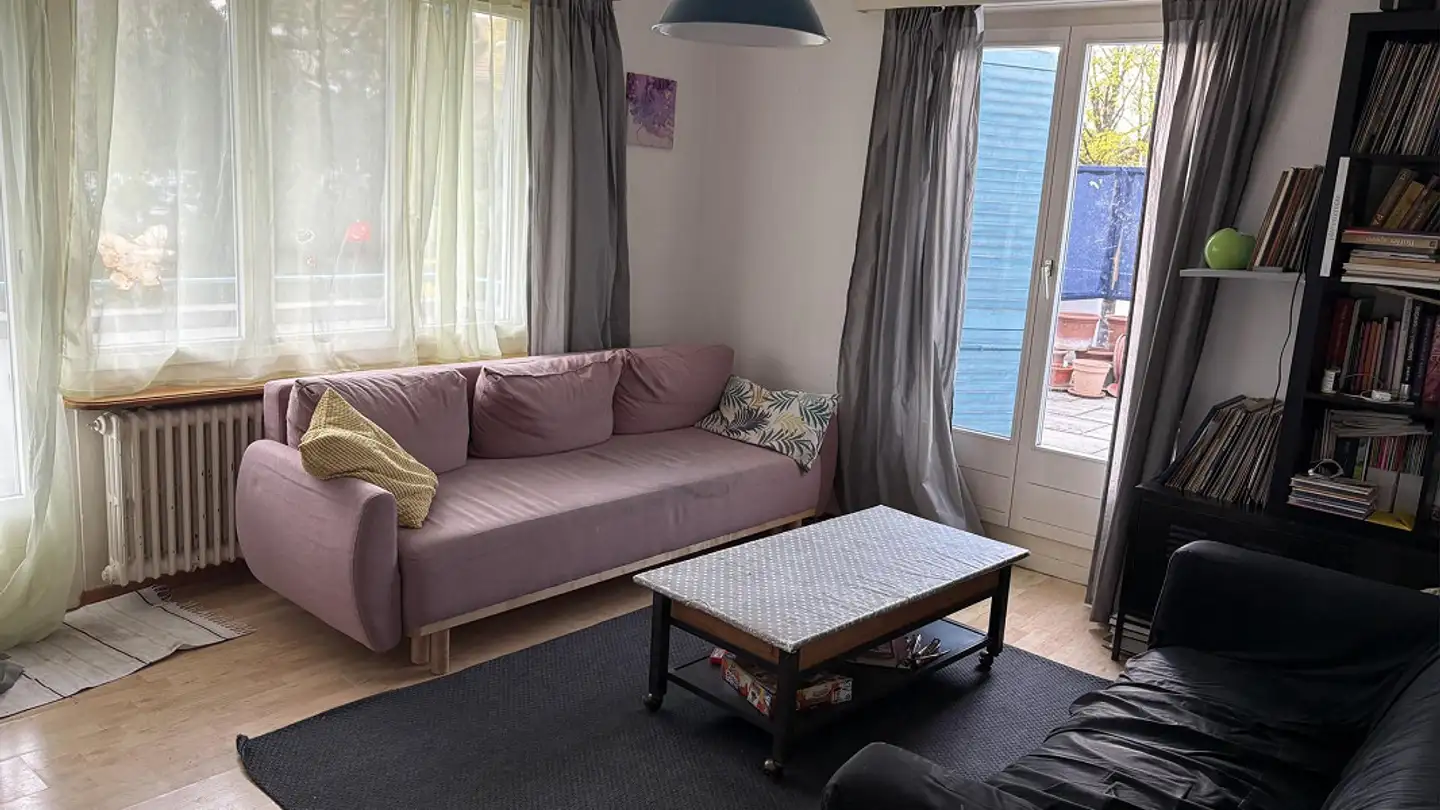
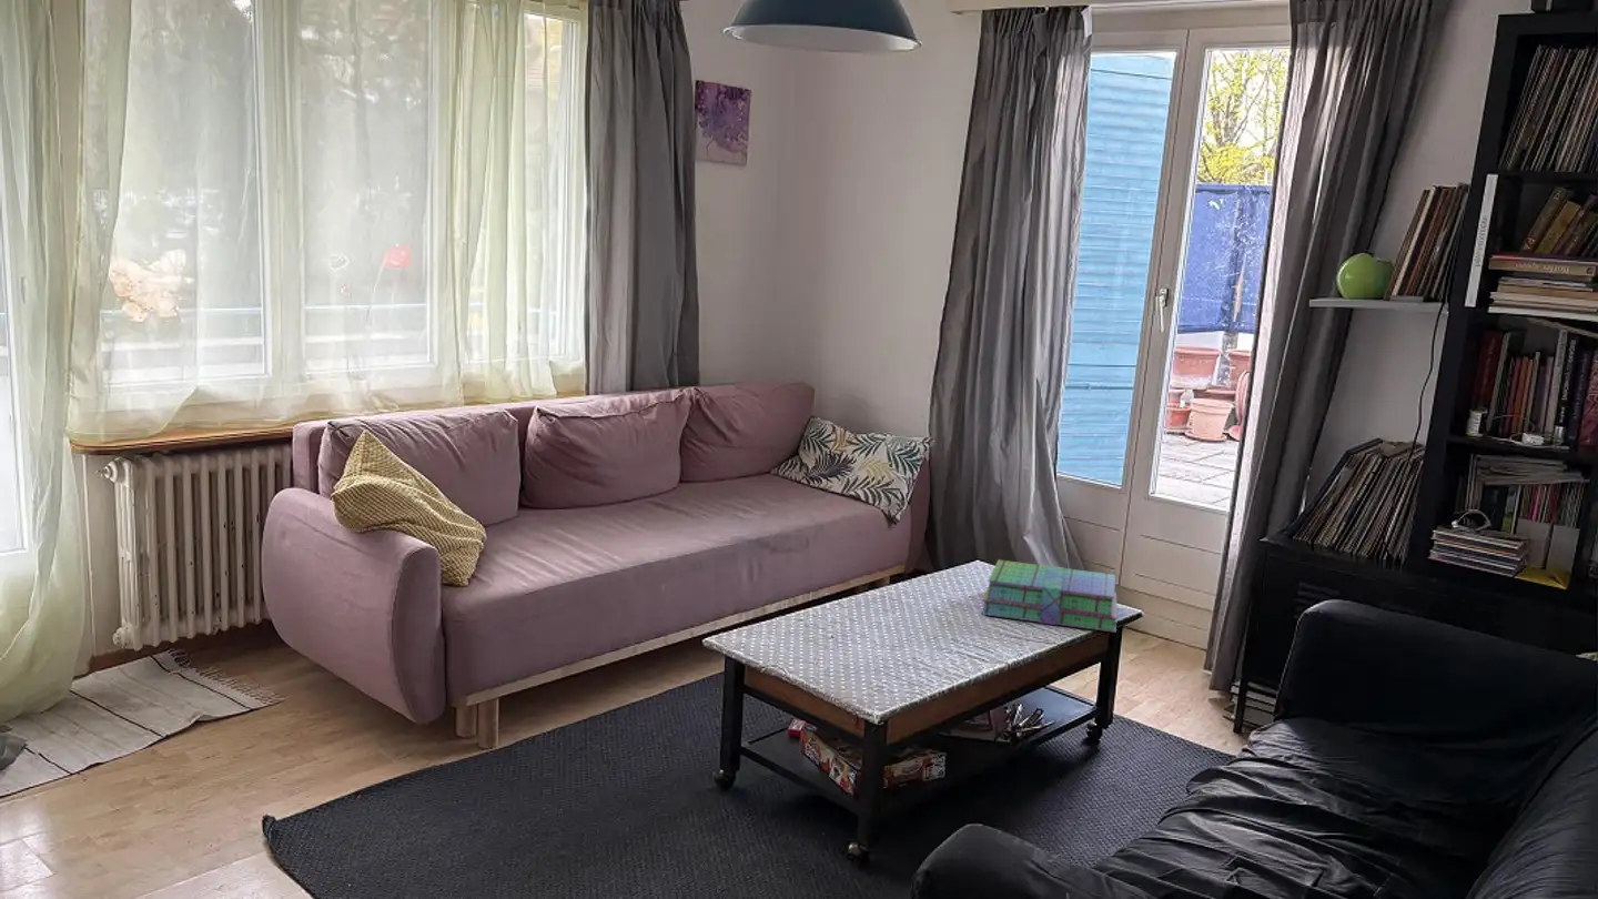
+ stack of books (1051, 593)
